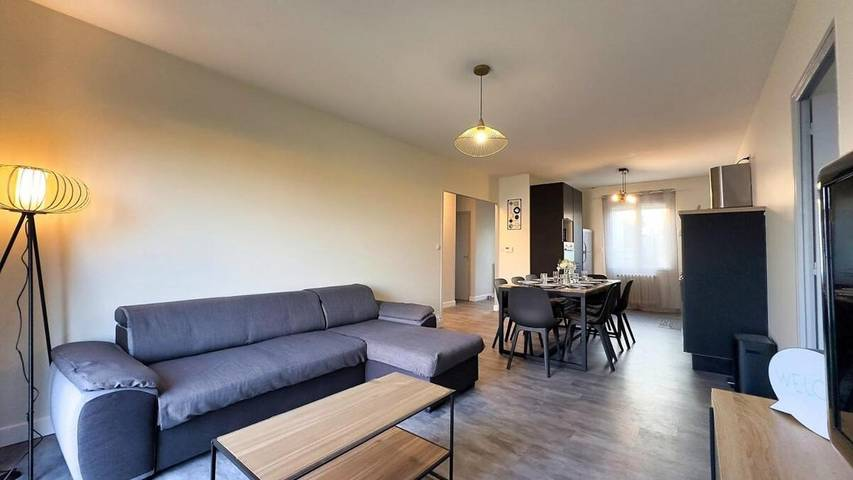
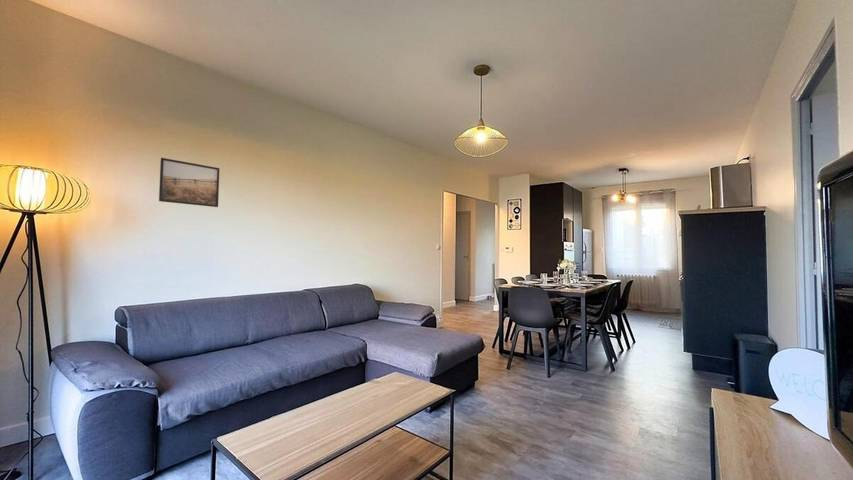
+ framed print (190, 183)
